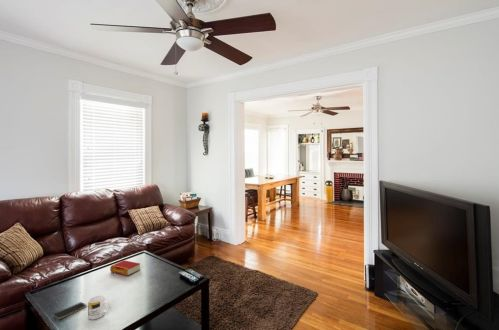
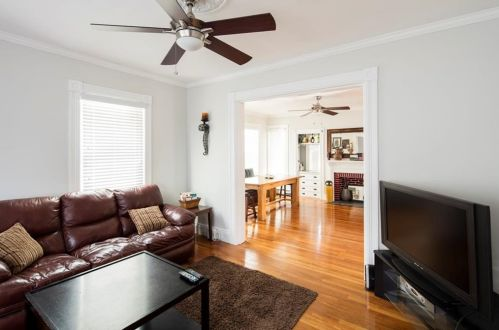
- mug (99, 307)
- book (125, 267)
- smartphone (70, 310)
